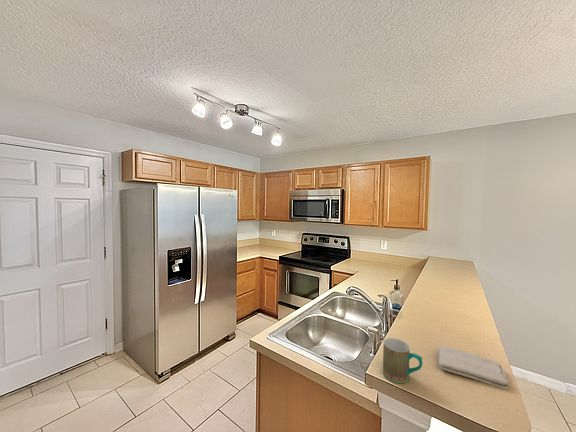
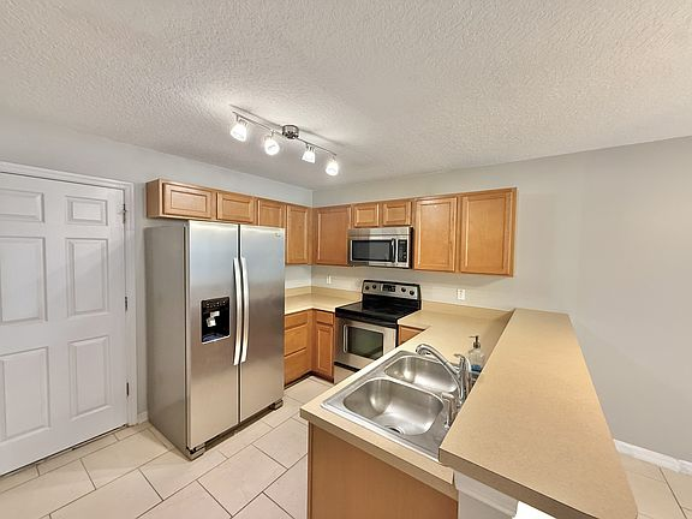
- washcloth (469, 365)
- mug (401, 362)
